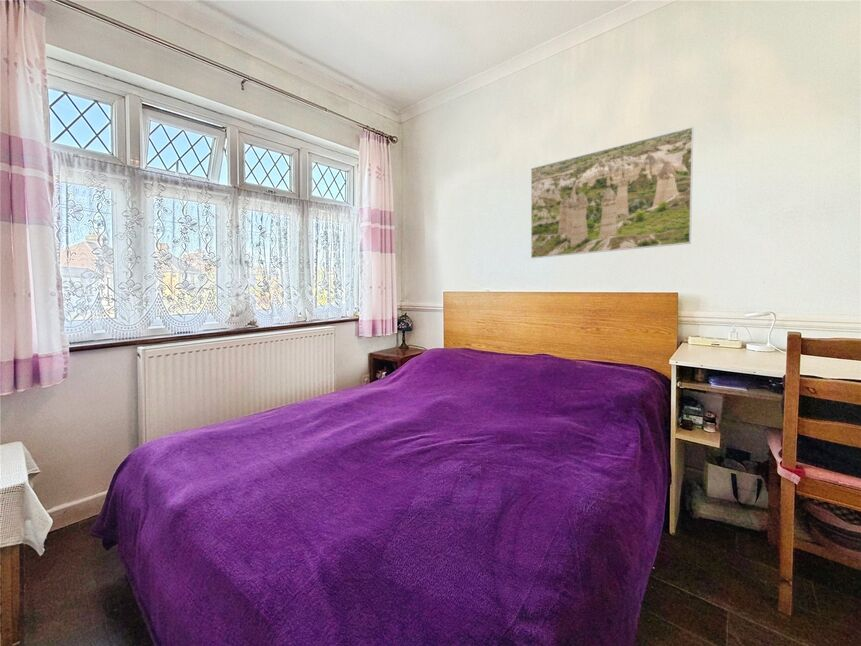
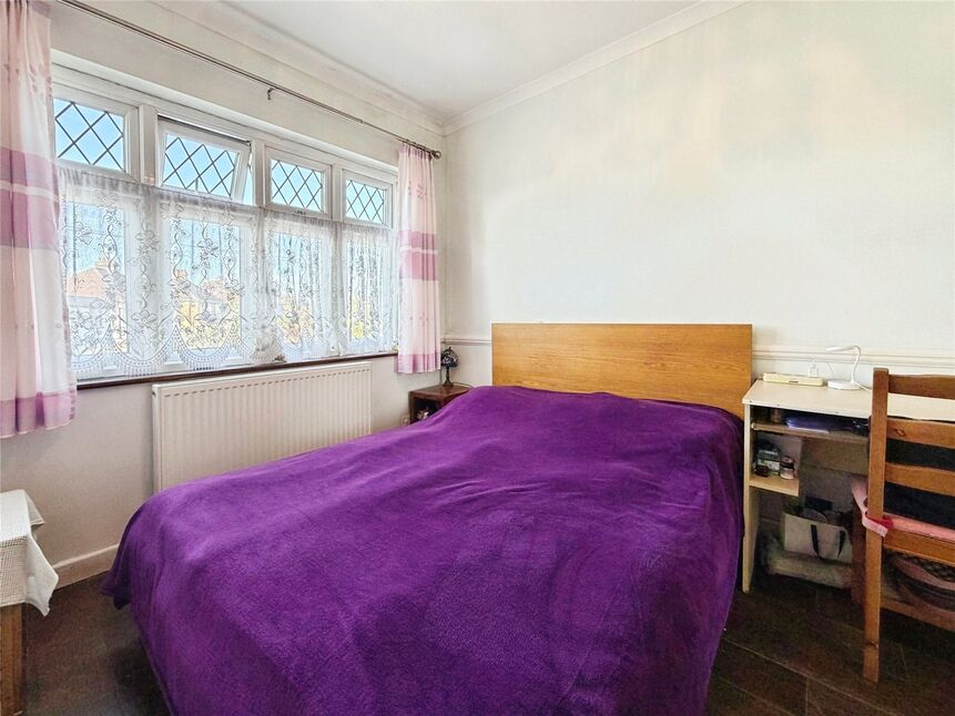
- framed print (601, 201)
